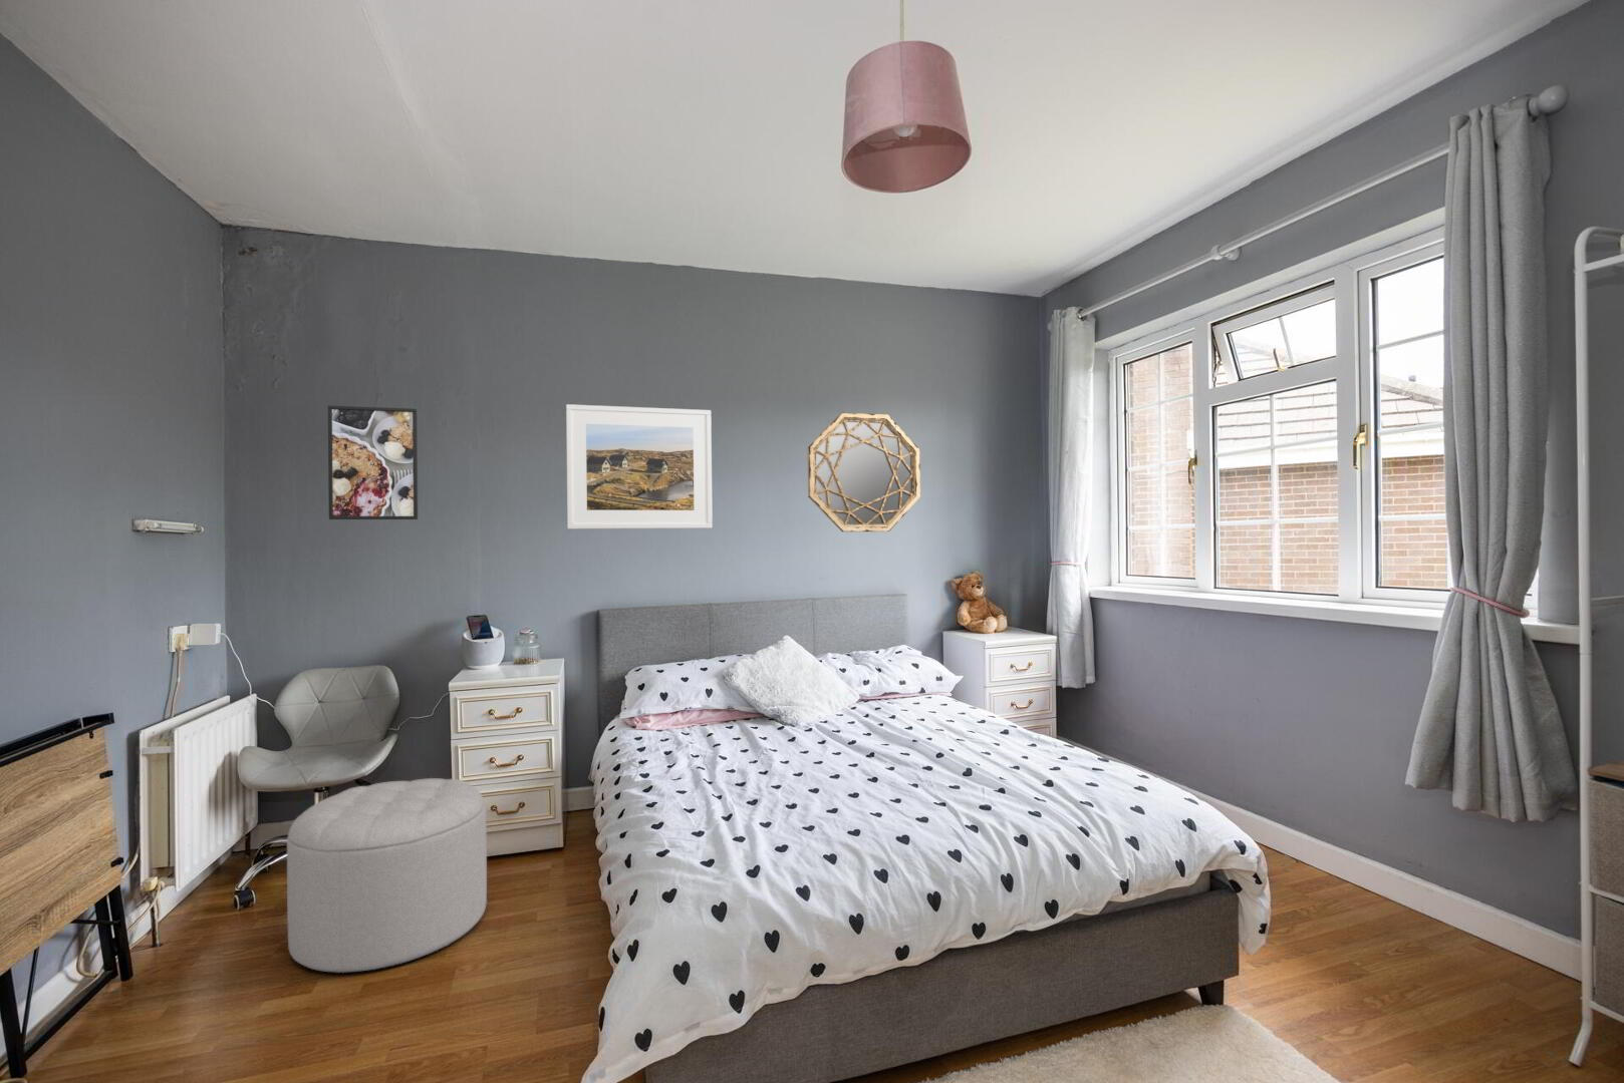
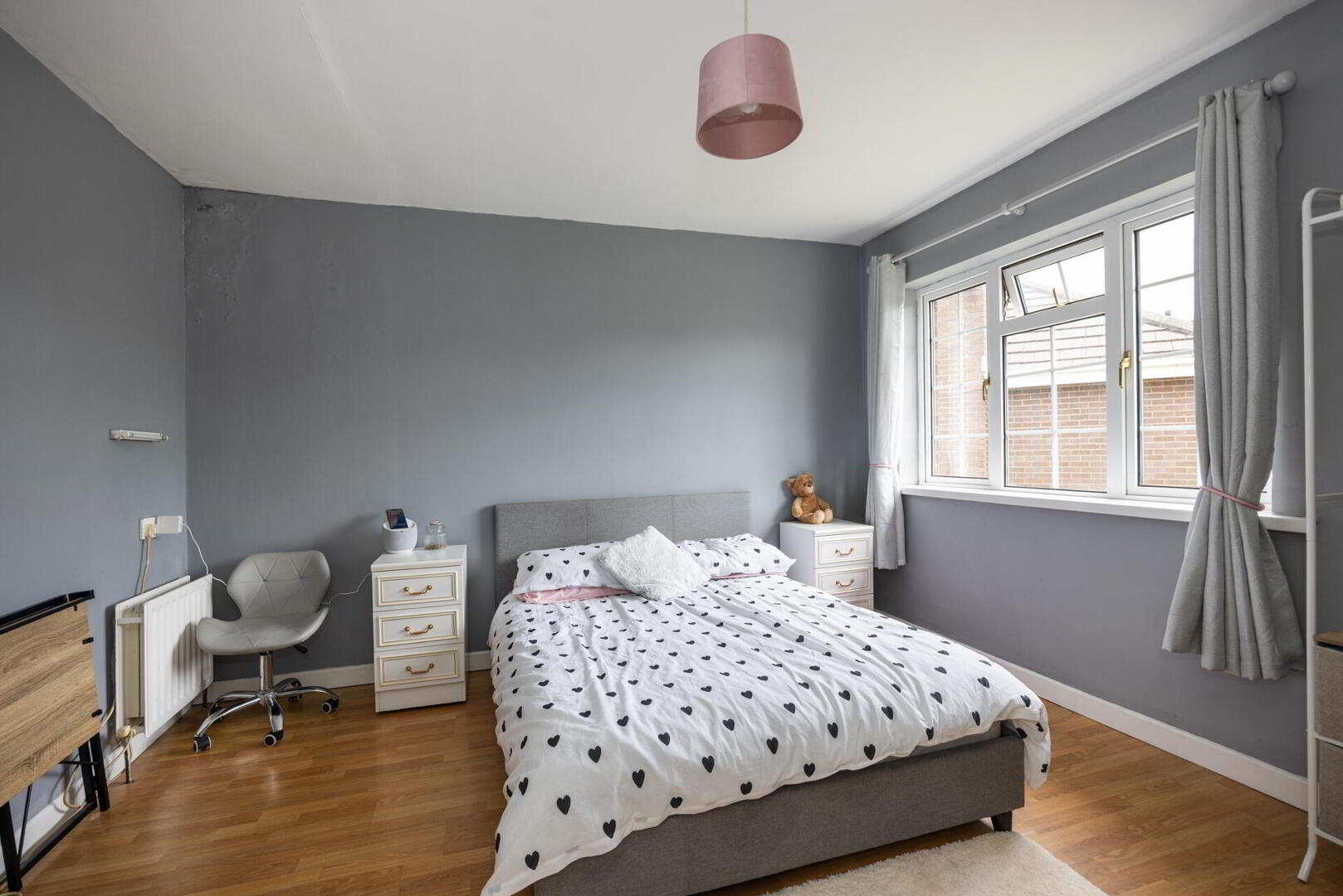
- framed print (641, 468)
- home mirror (865, 473)
- ottoman (392, 862)
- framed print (374, 463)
